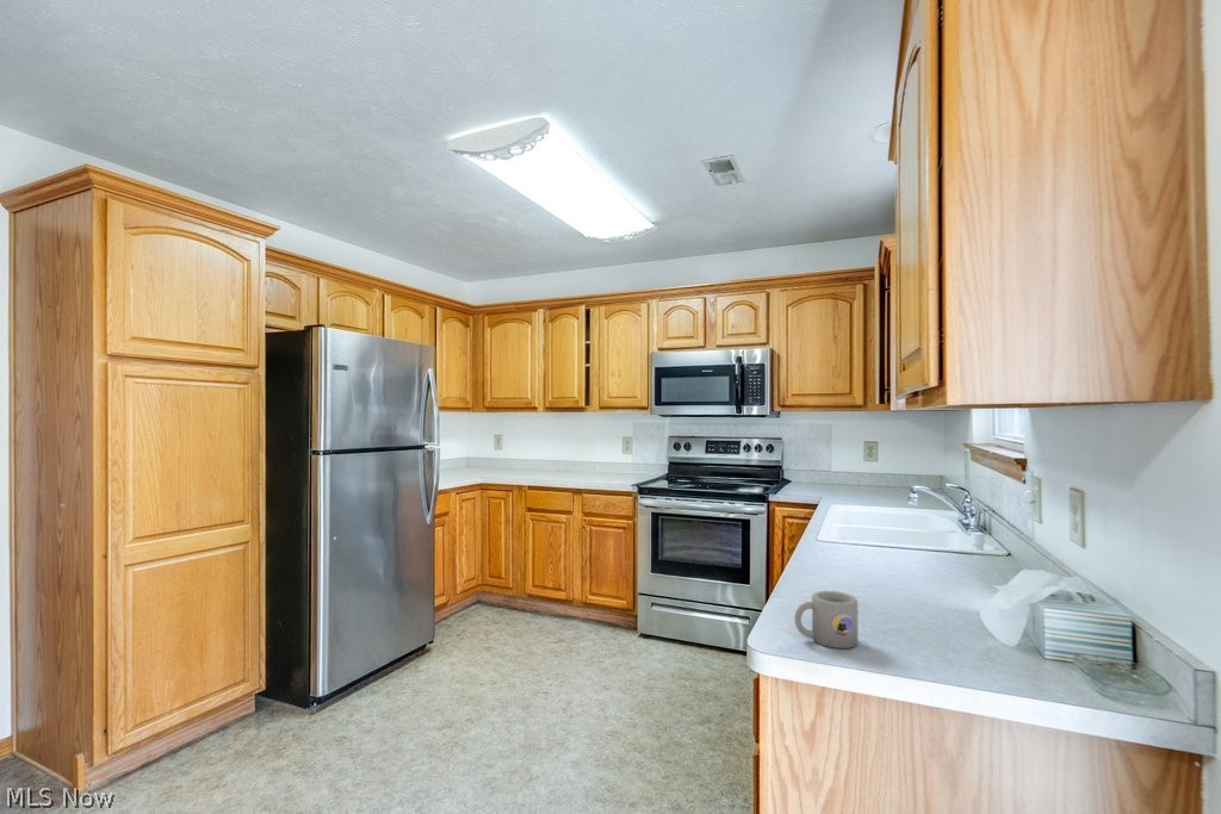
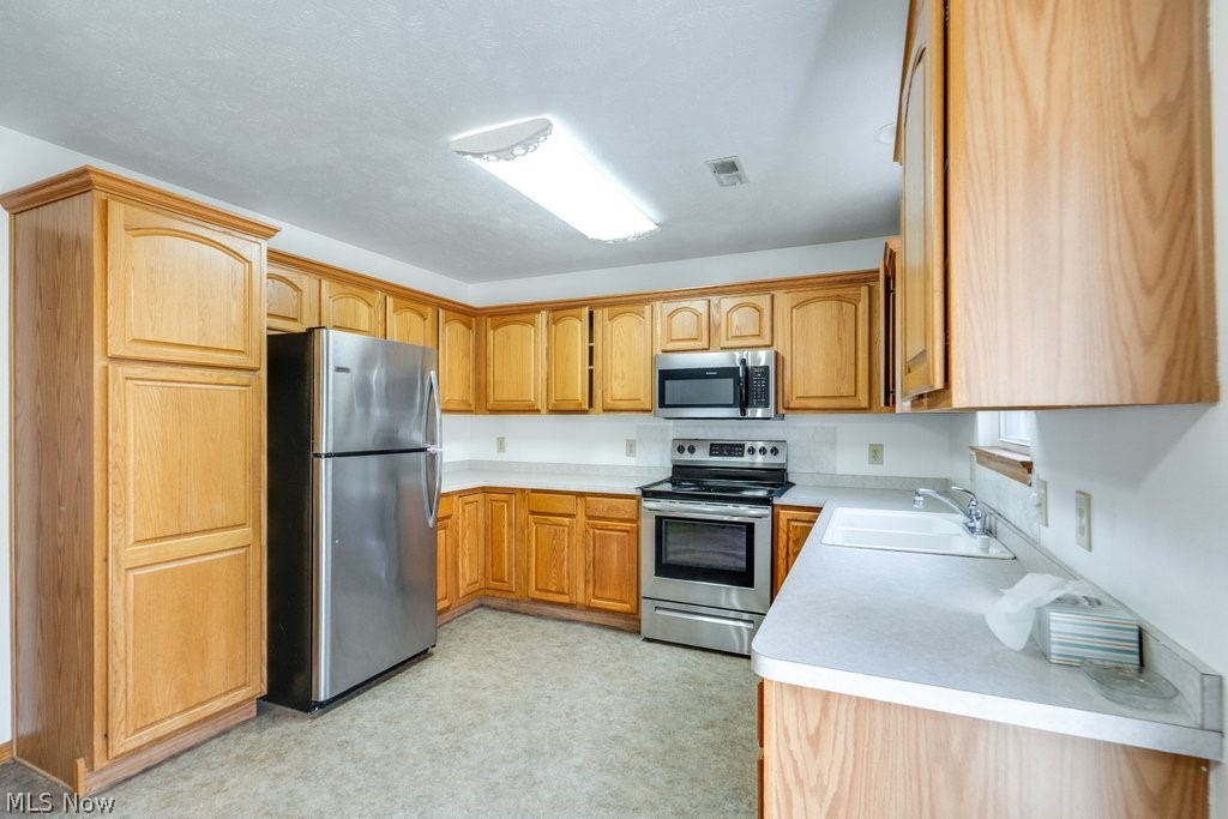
- mug (825, 617)
